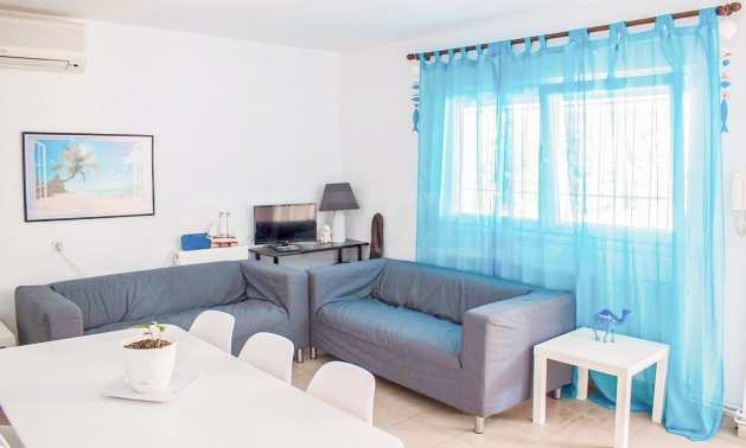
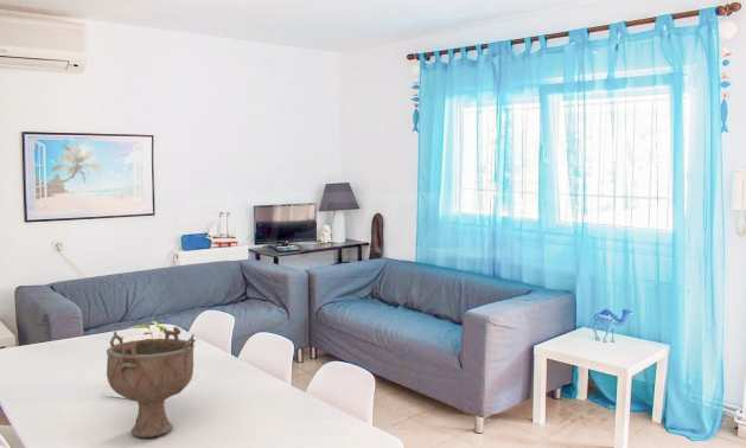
+ decorative bowl (152, 382)
